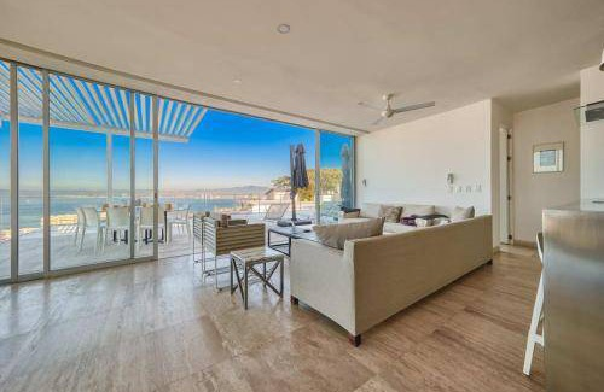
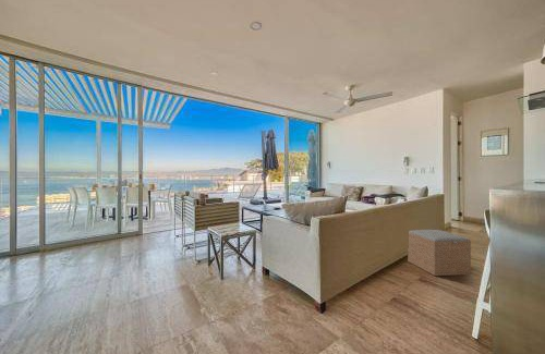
+ ottoman (437, 249)
